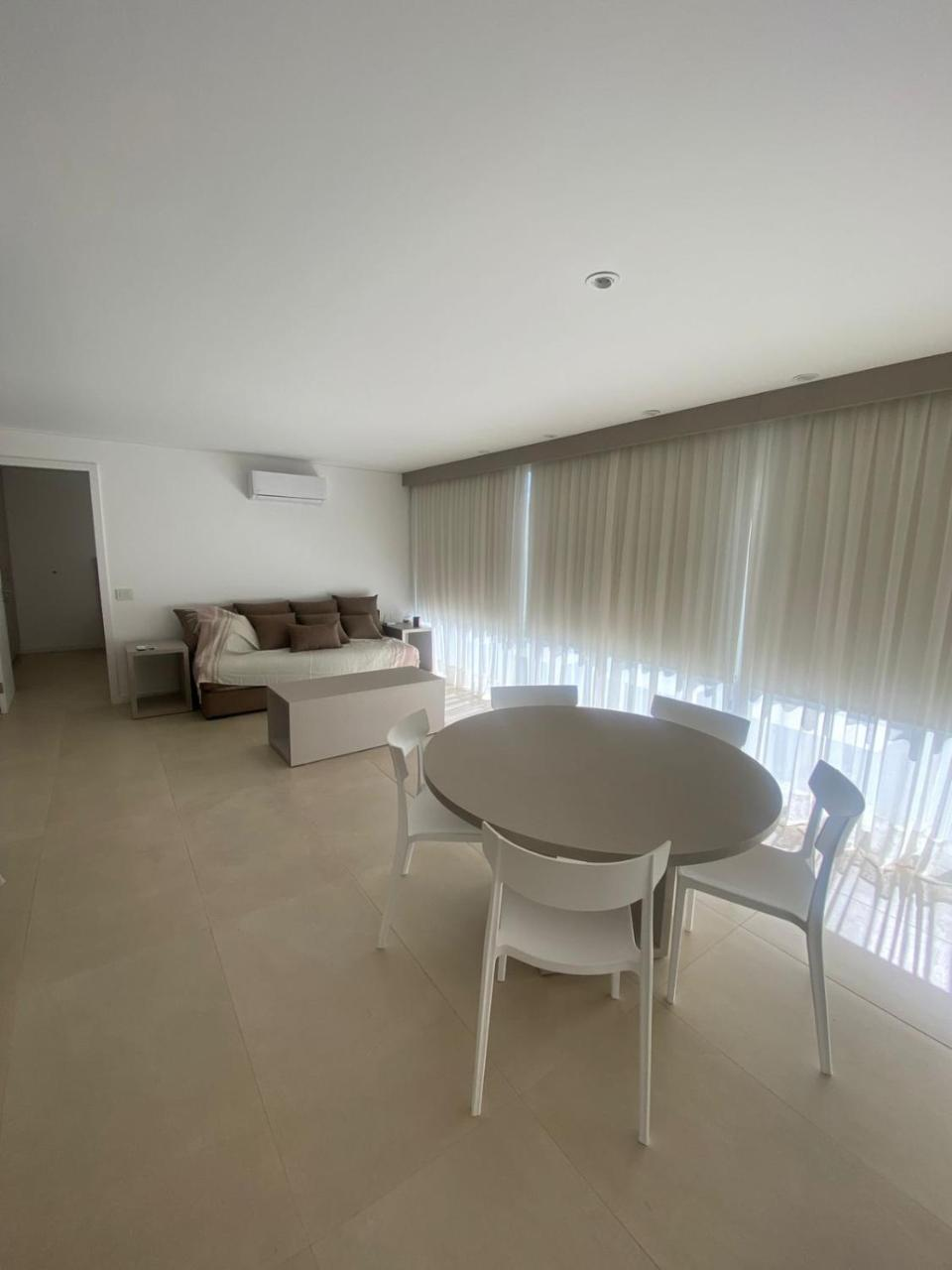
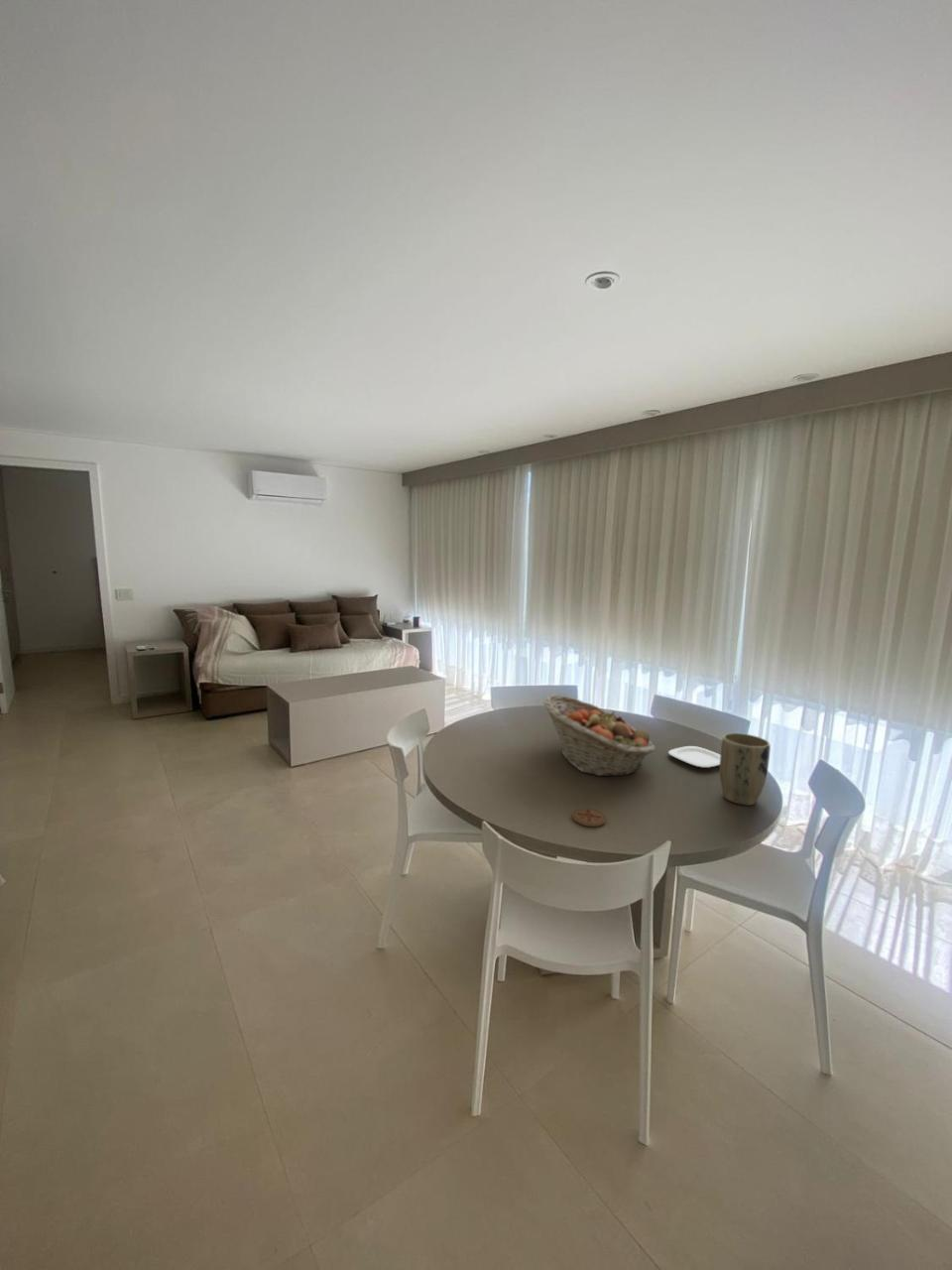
+ plant pot (743, 769)
+ fruit basket (596, 731)
+ coaster (588, 817)
+ plate (697, 757)
